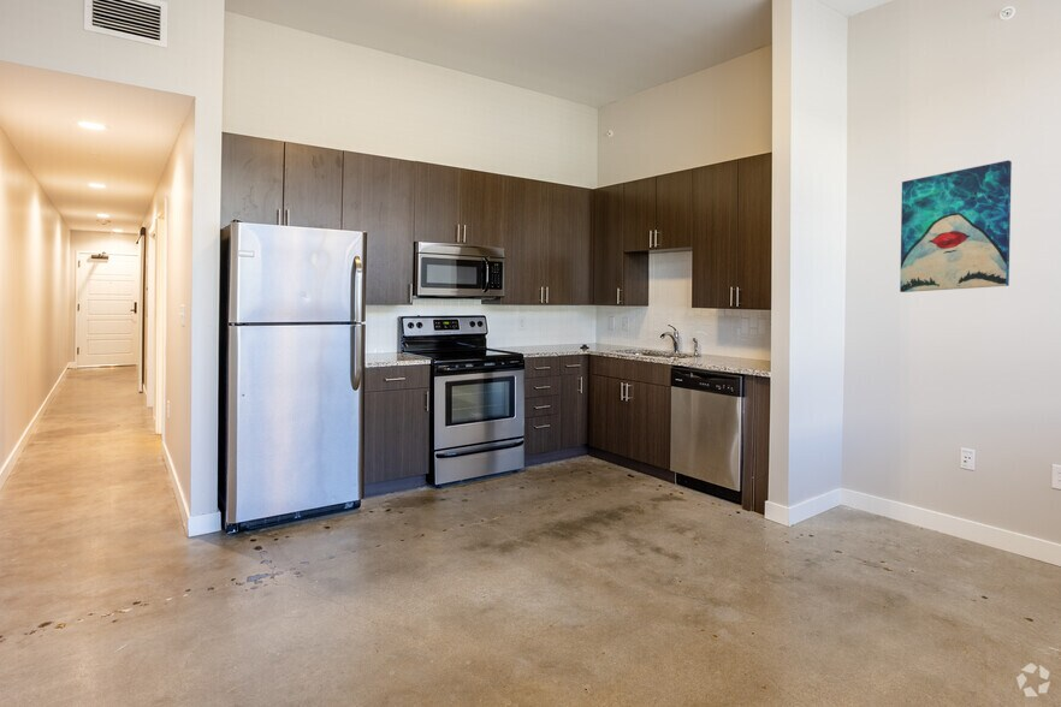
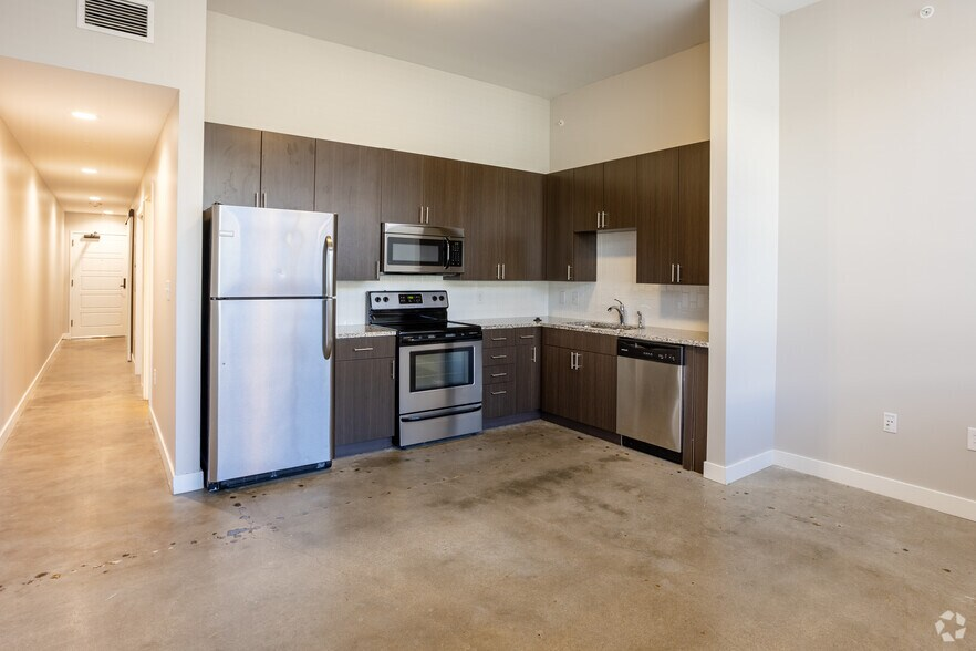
- wall art (952, 230)
